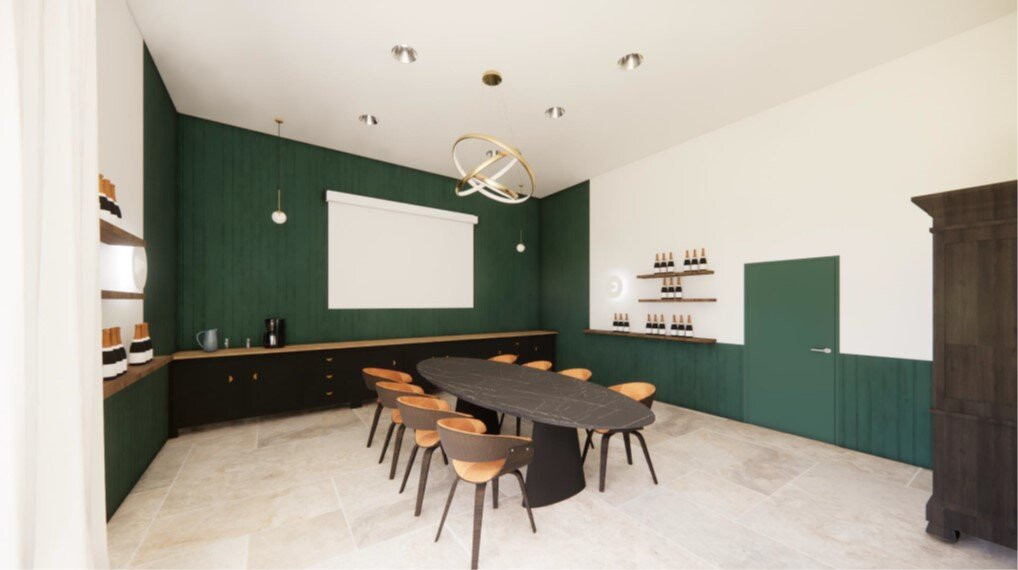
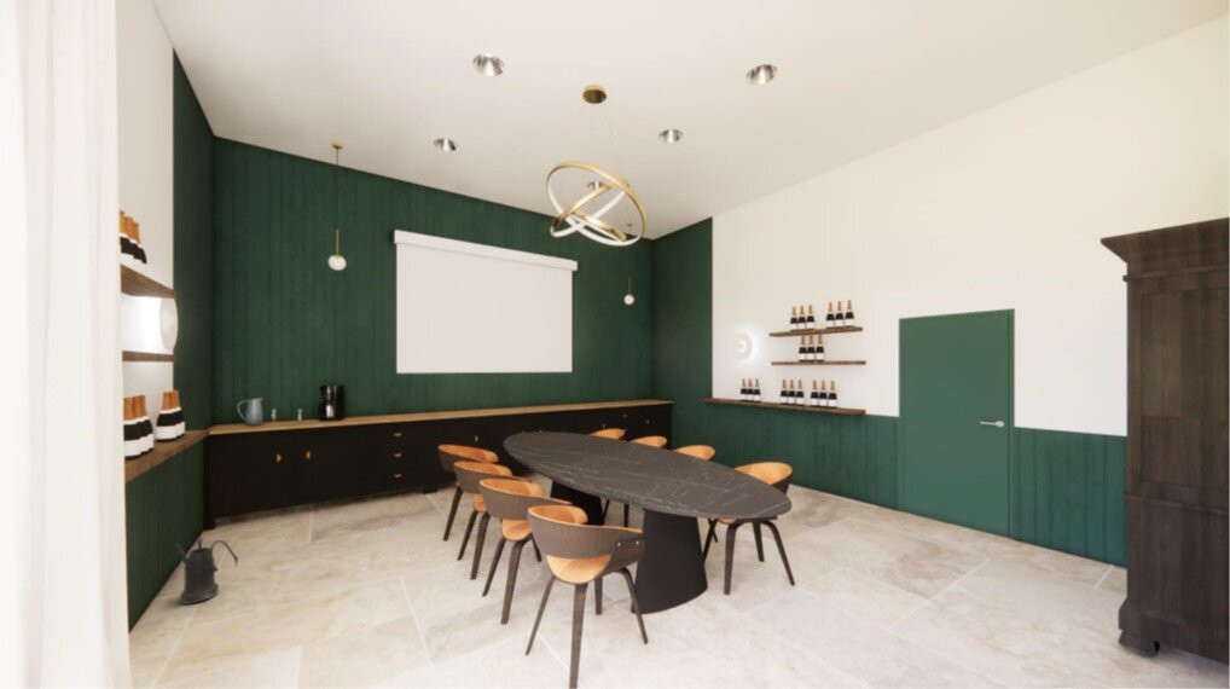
+ watering can (205, 568)
